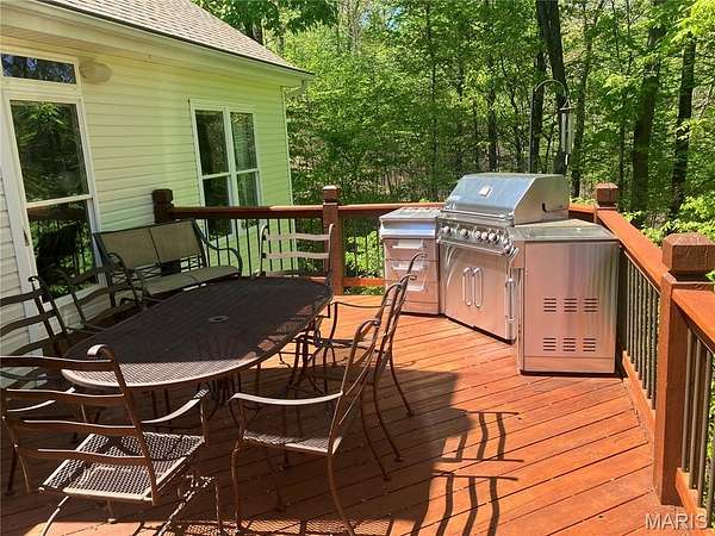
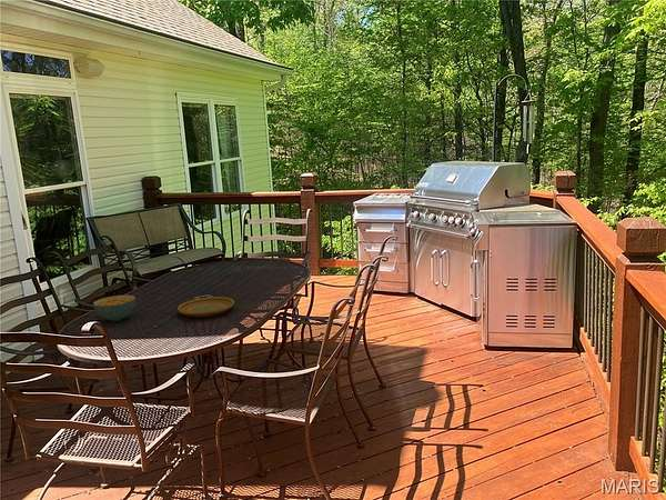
+ cereal bowl (115, 309)
+ plate (206, 308)
